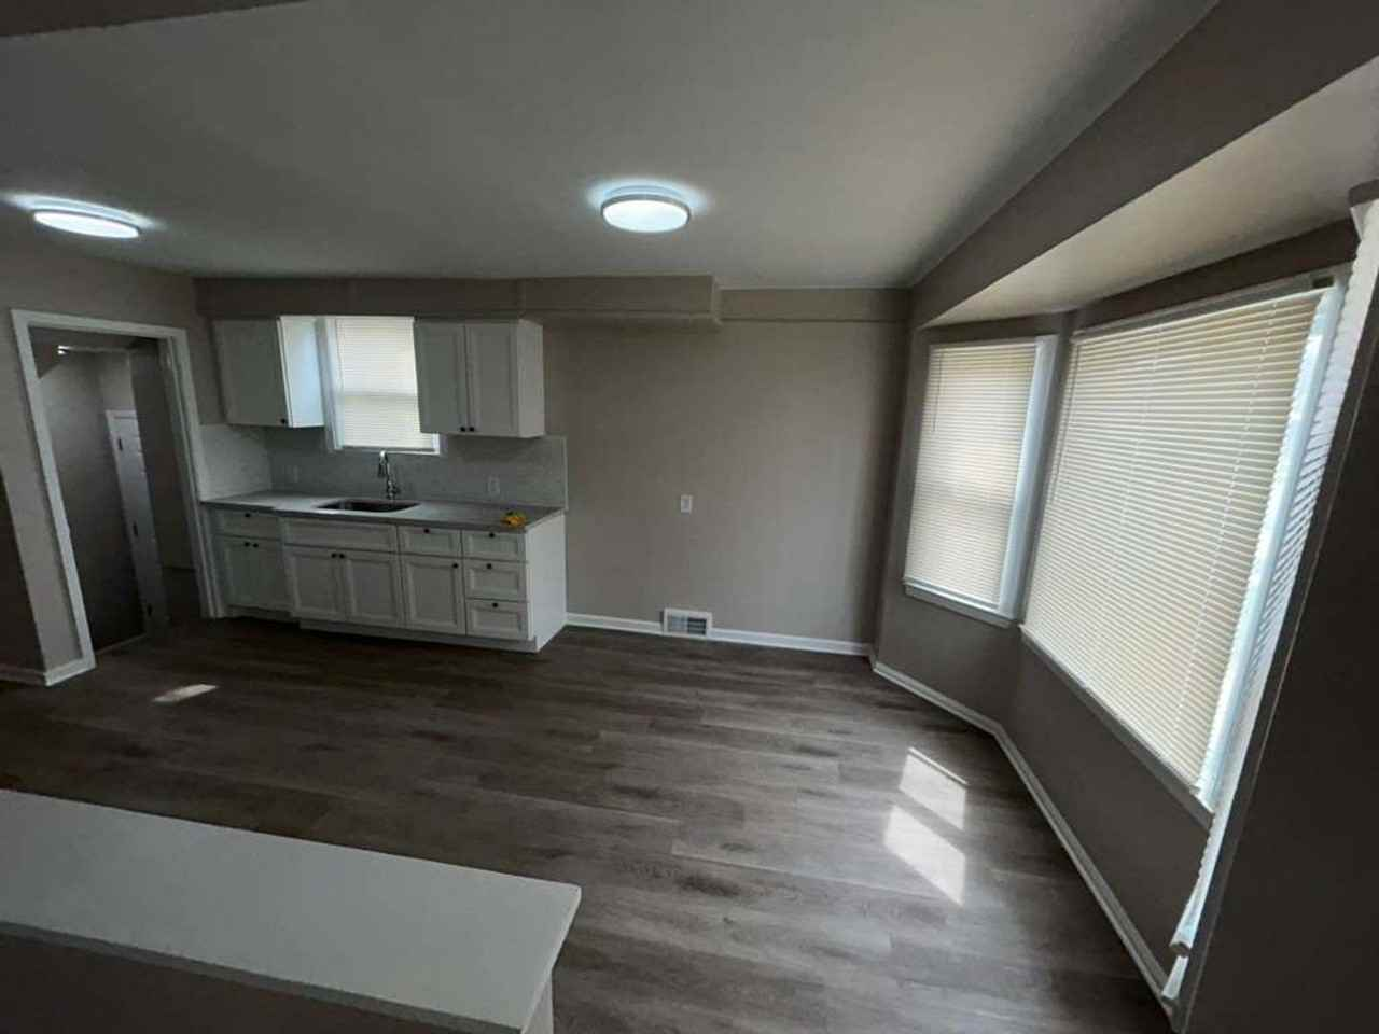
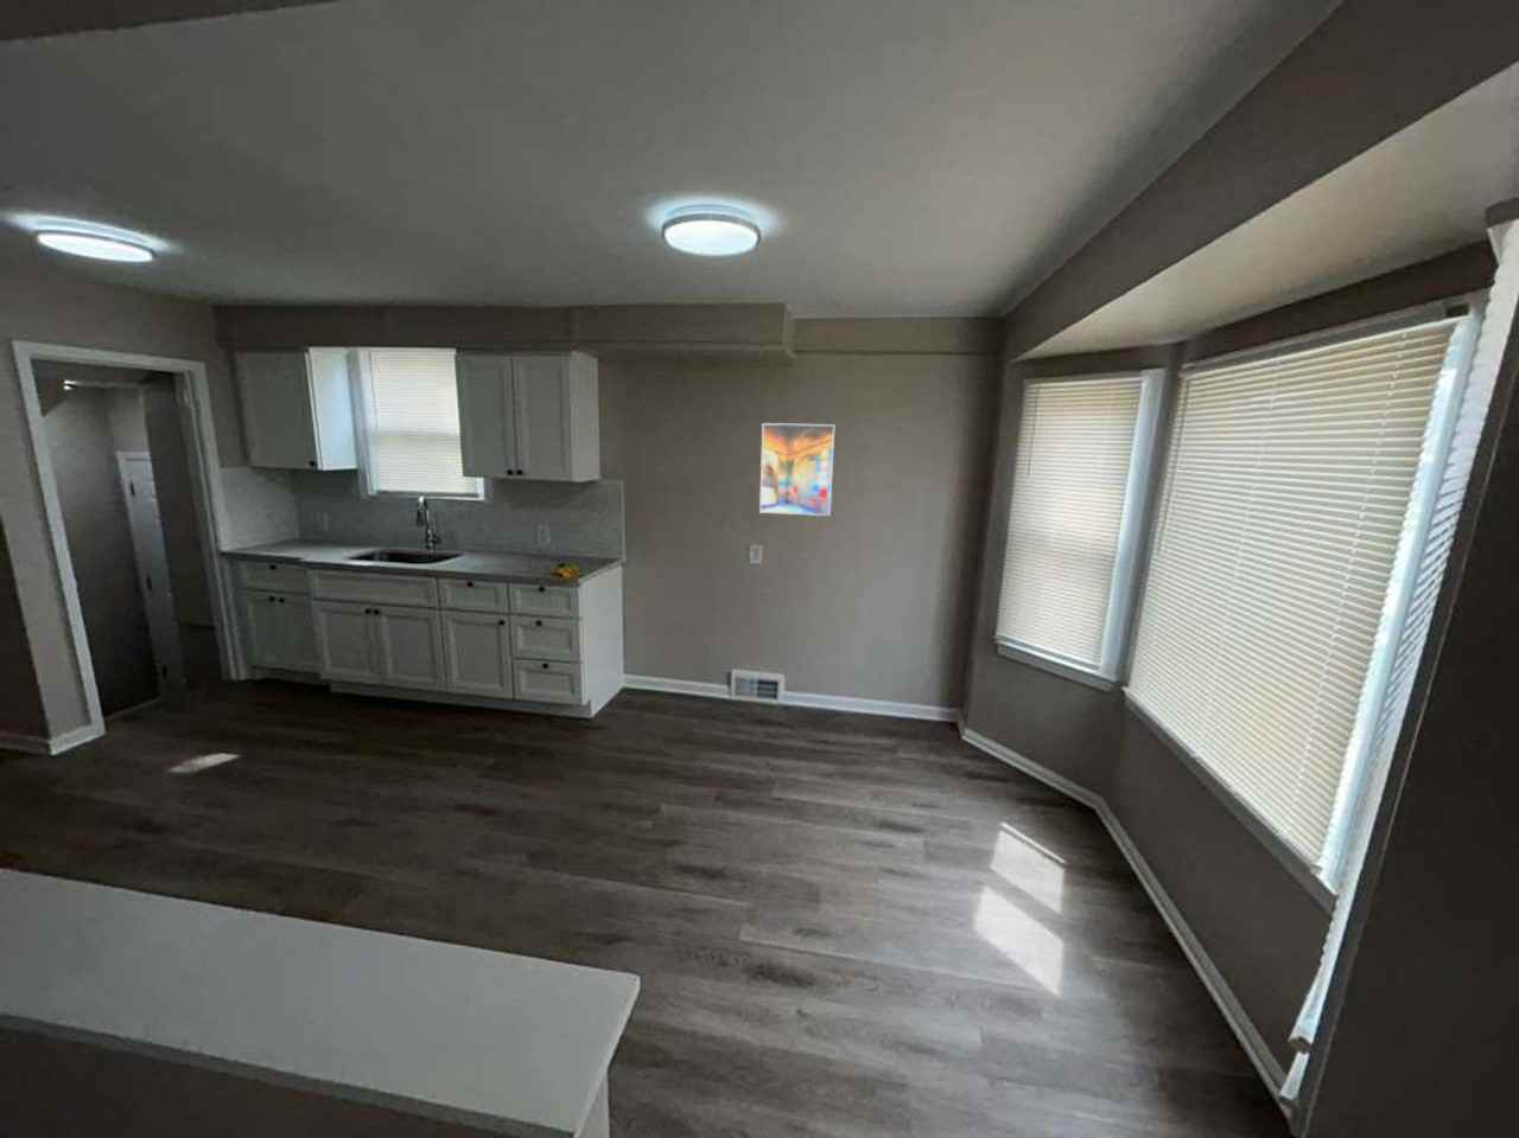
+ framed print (797, 470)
